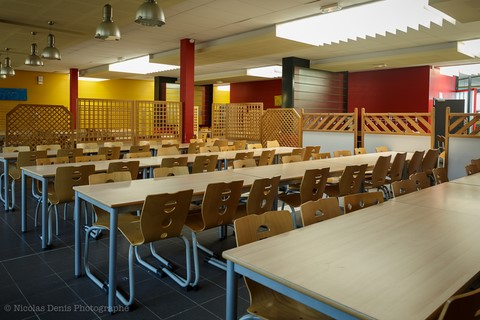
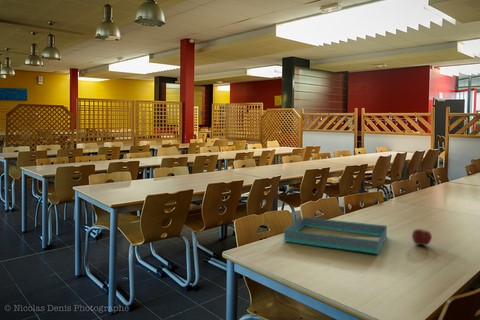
+ tray (337, 230)
+ apple (421, 237)
